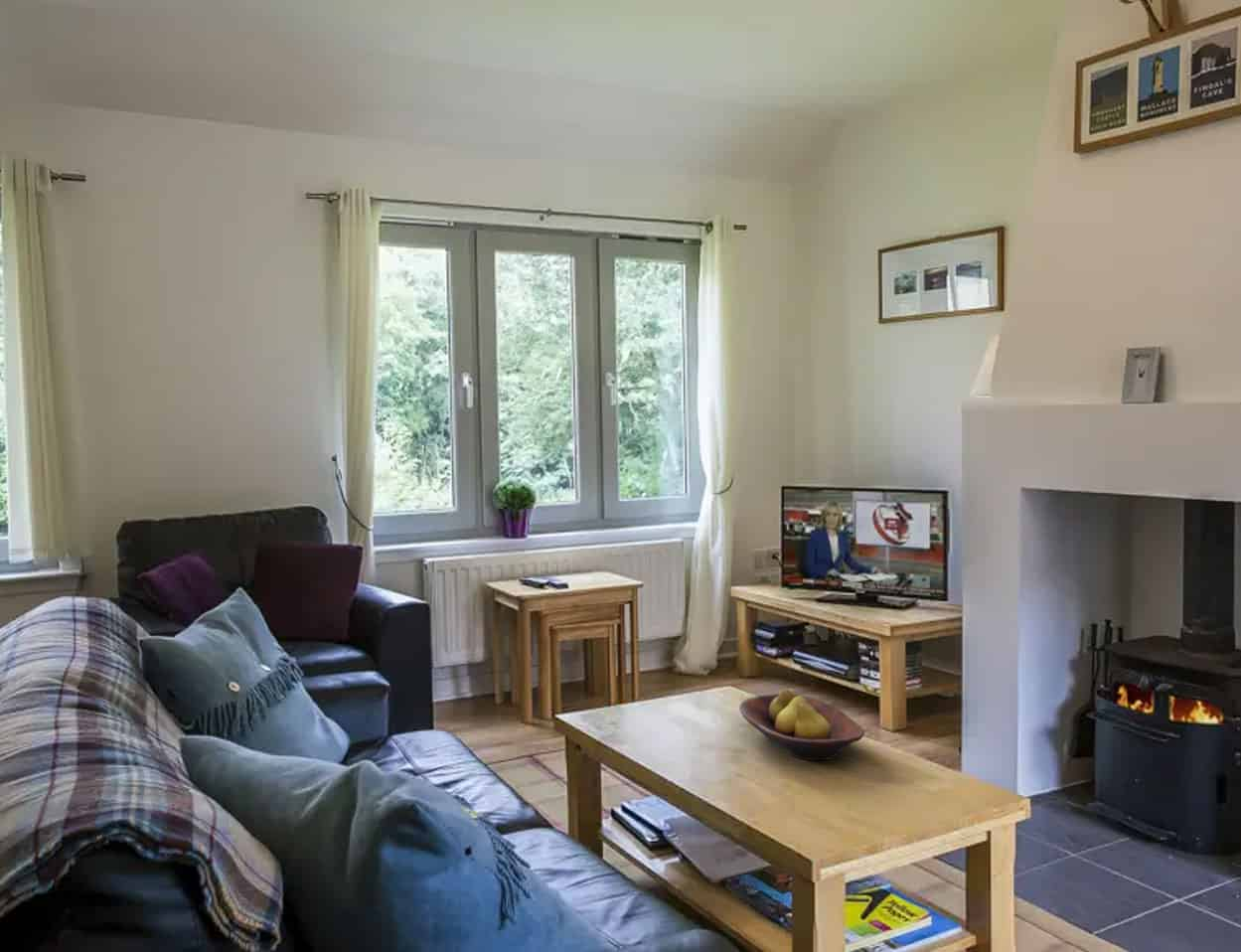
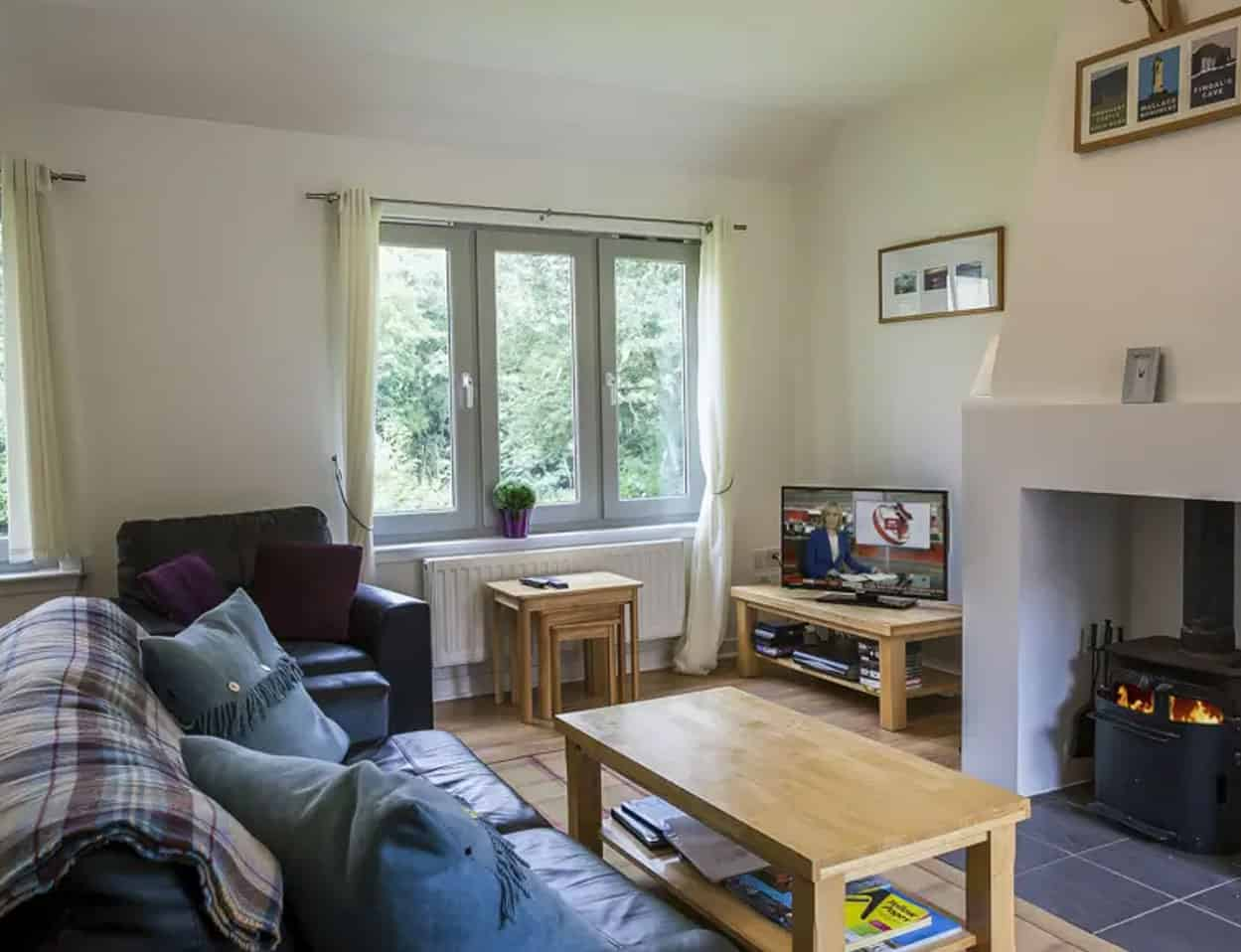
- fruit bowl (799, 718)
